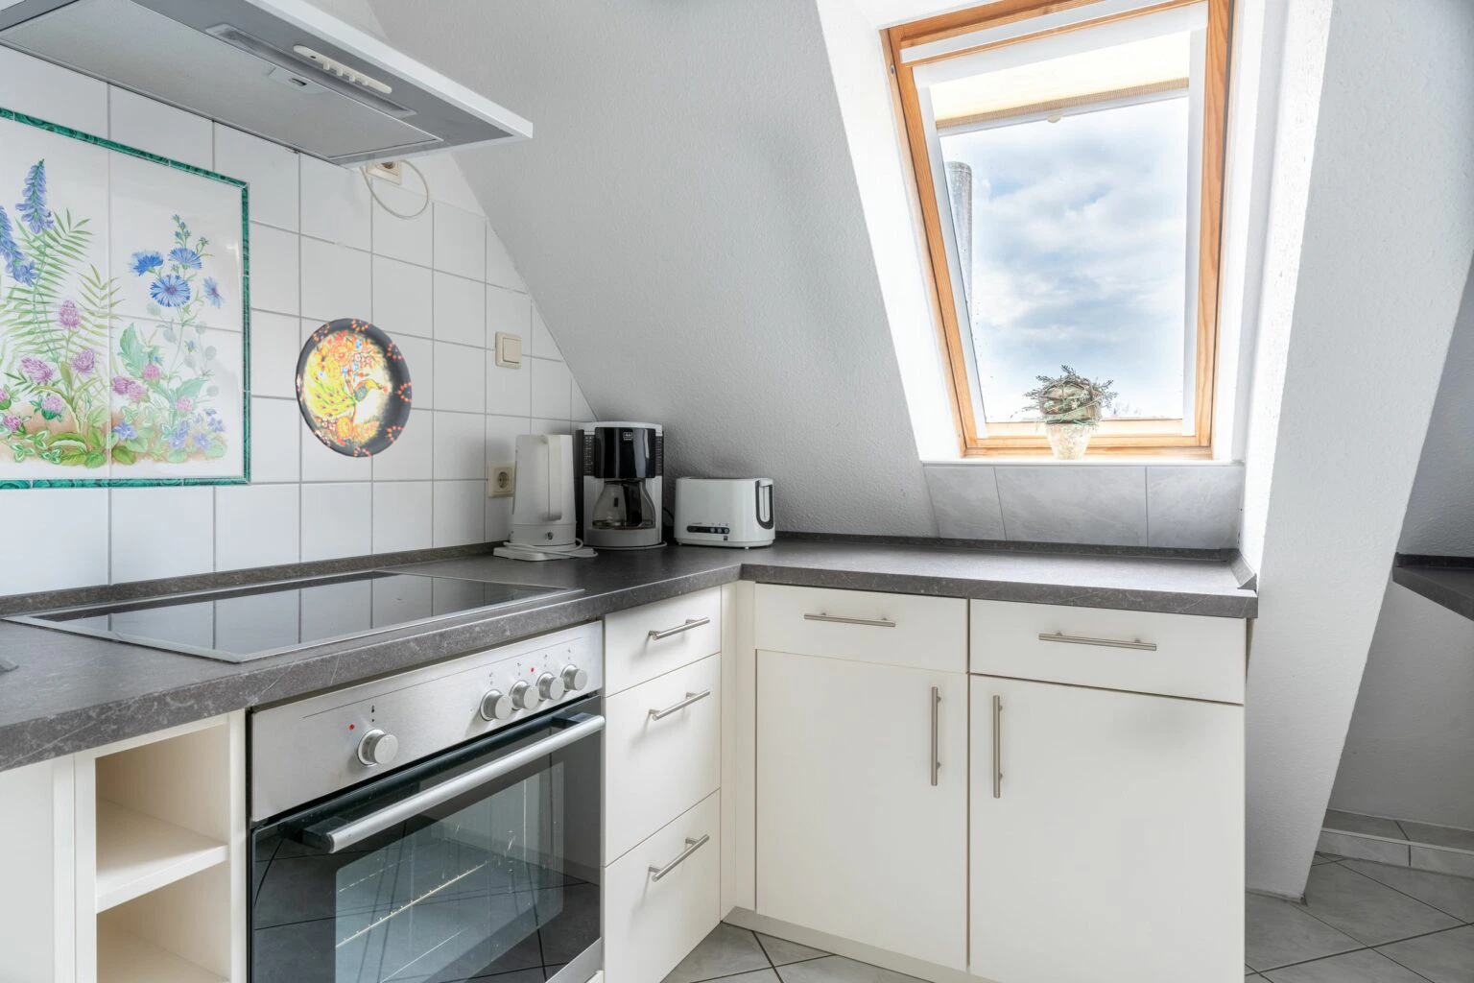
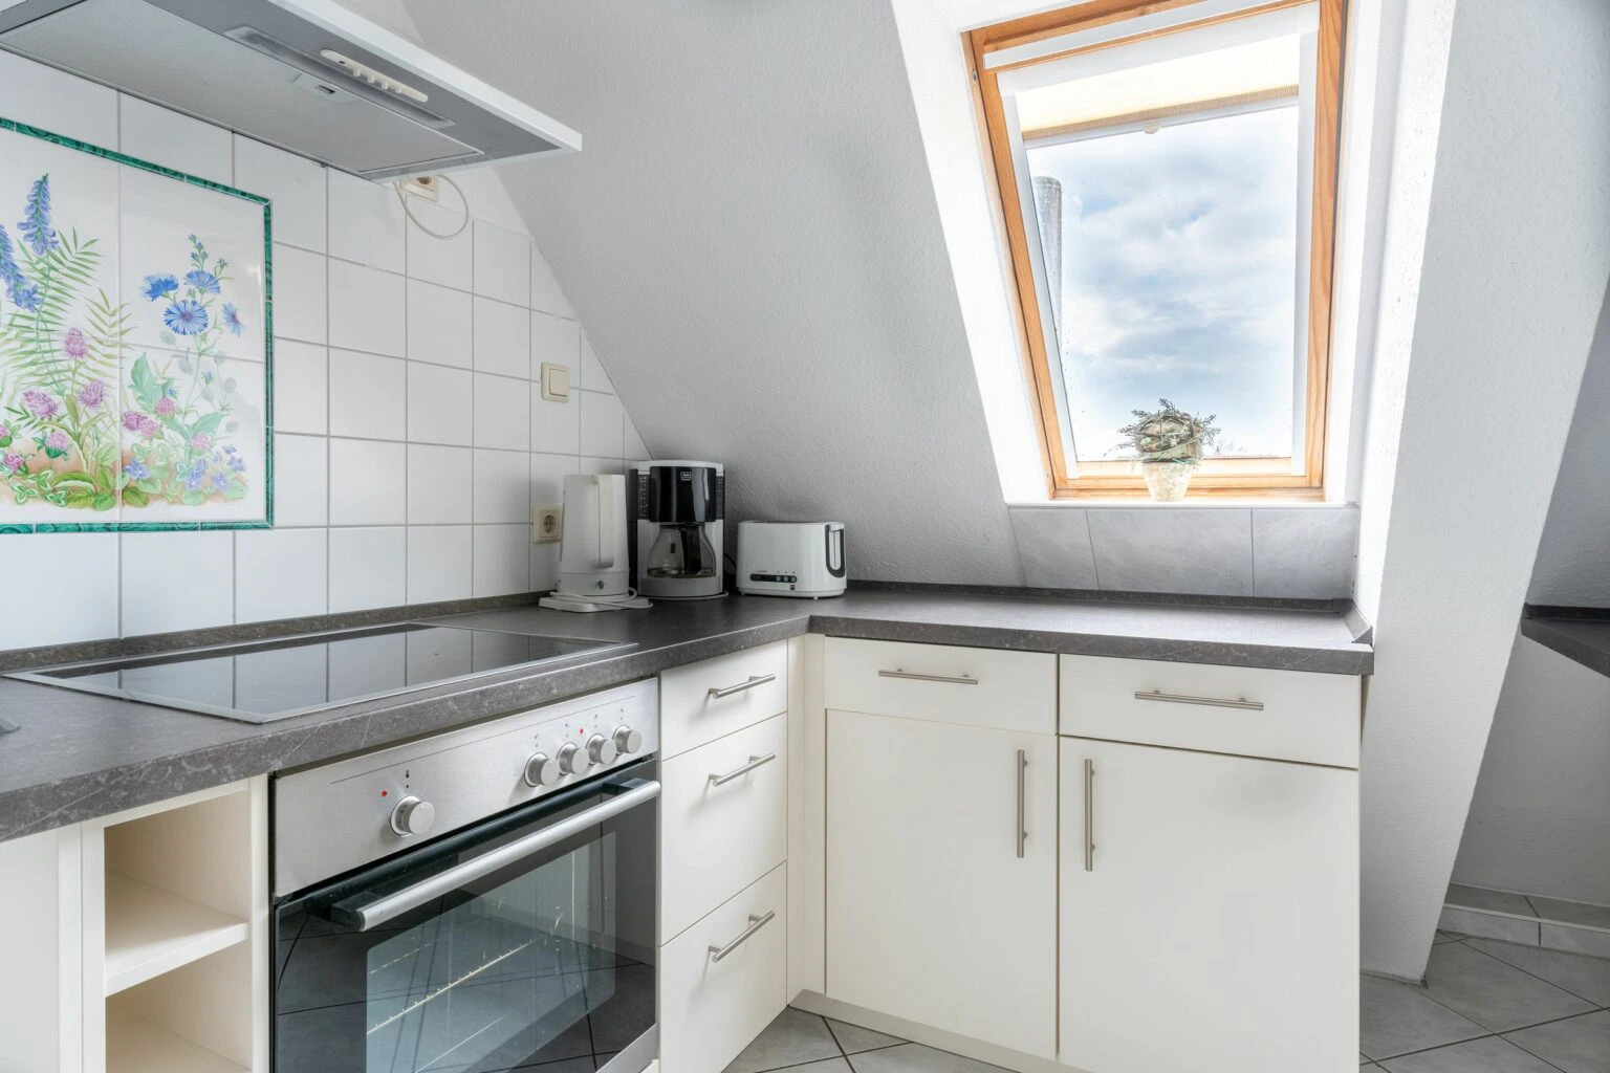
- decorative plate (353, 388)
